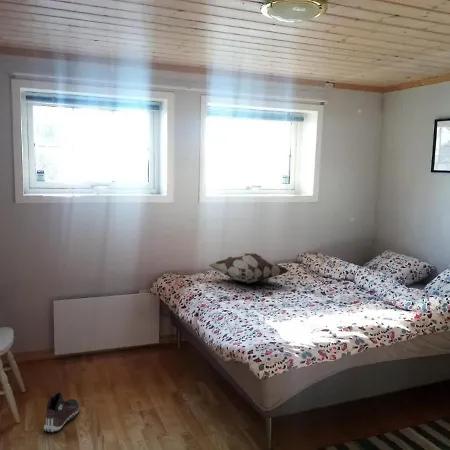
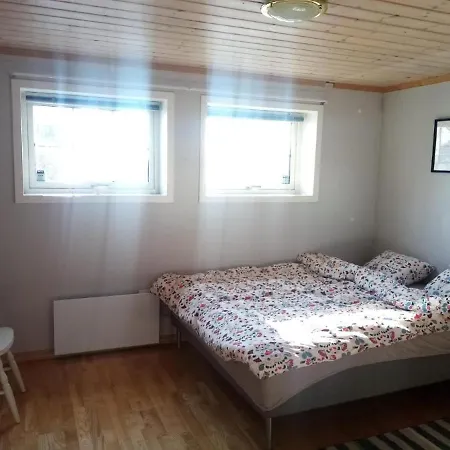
- decorative pillow (247, 268)
- sneaker (63, 404)
